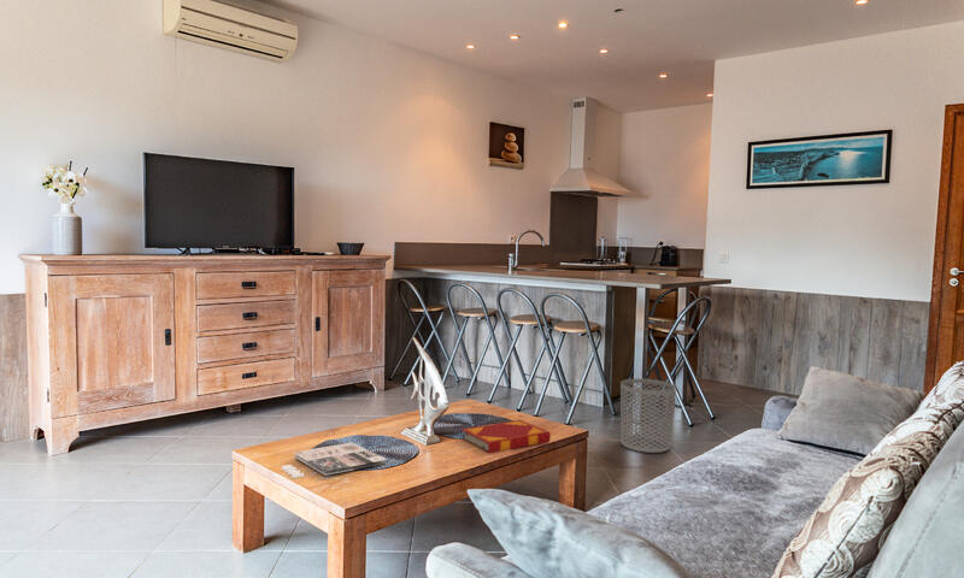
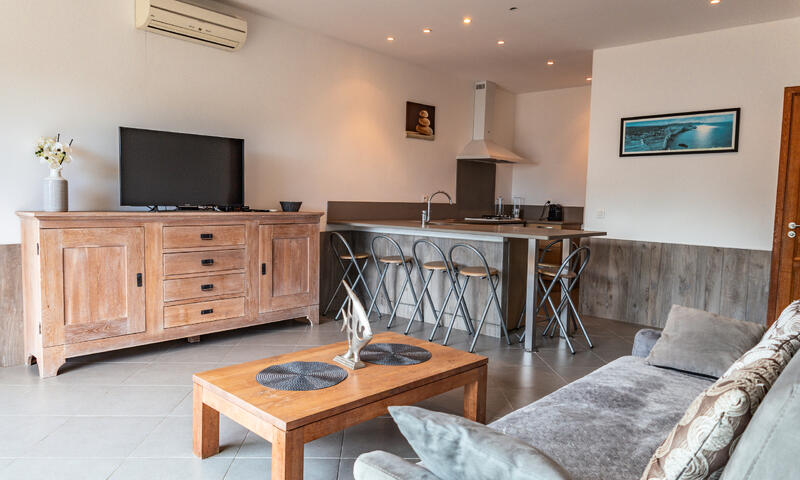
- magazine (329, 460)
- waste bin (646, 415)
- hardback book (505, 435)
